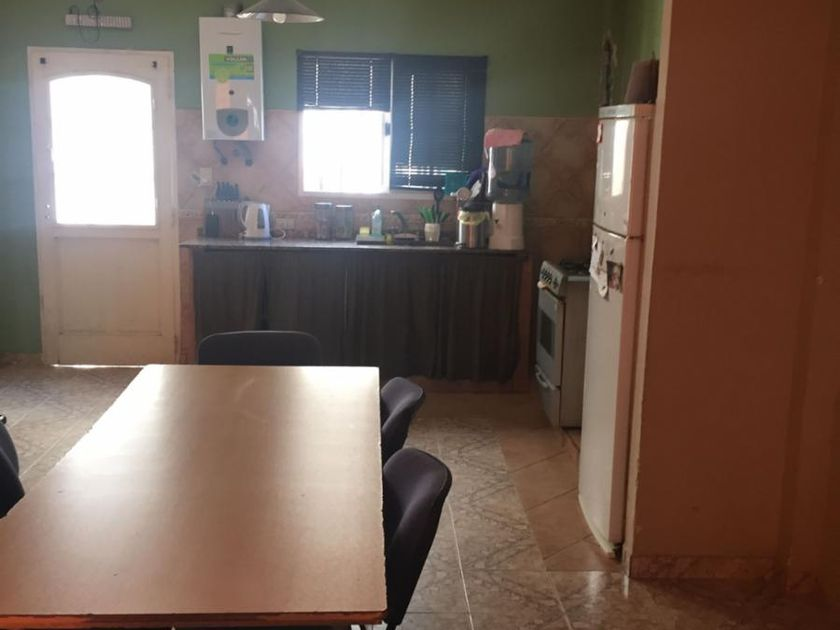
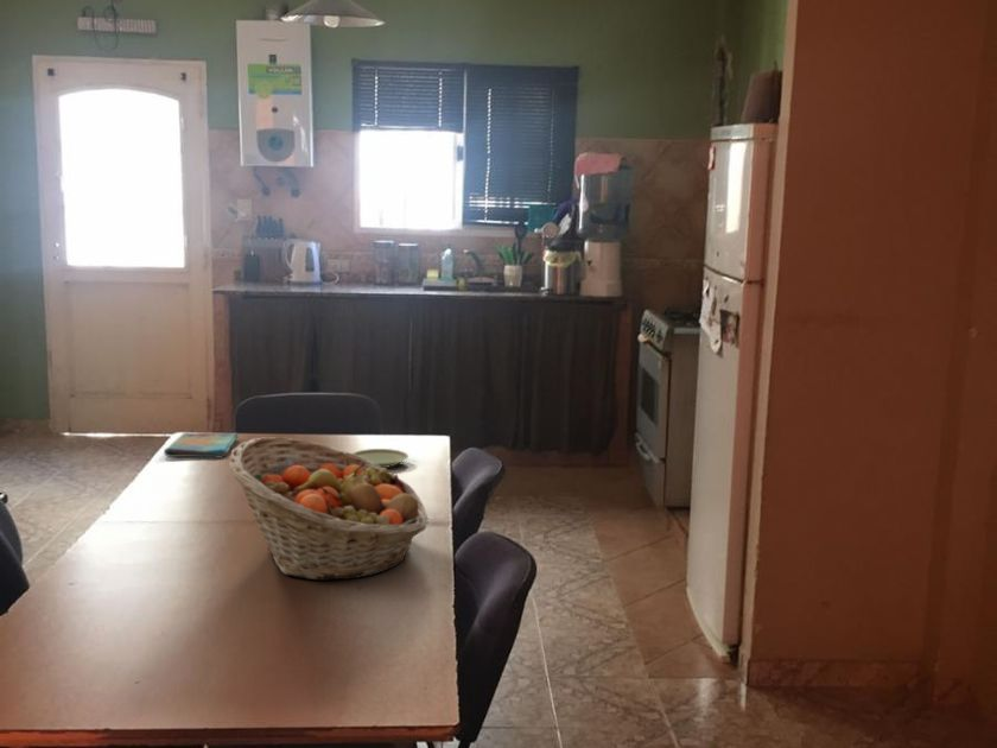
+ dish towel (202, 443)
+ plate (379, 458)
+ fruit basket (330, 501)
